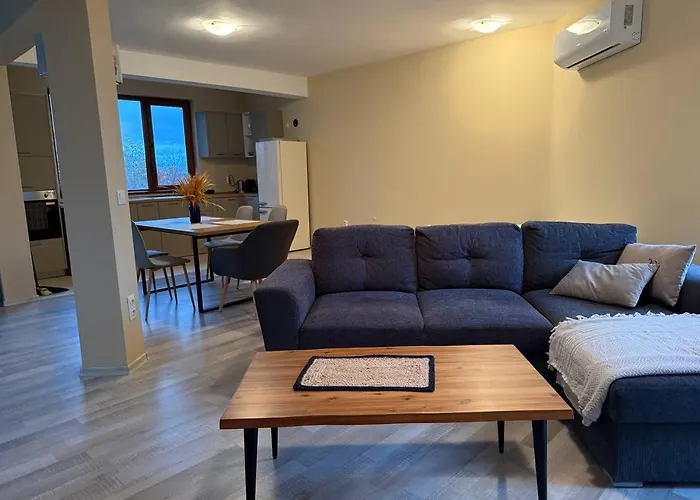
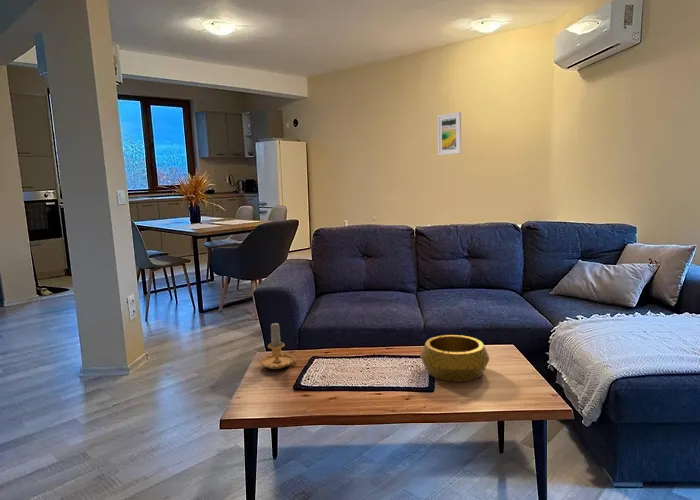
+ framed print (449, 134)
+ decorative bowl (454, 357)
+ candle (280, 343)
